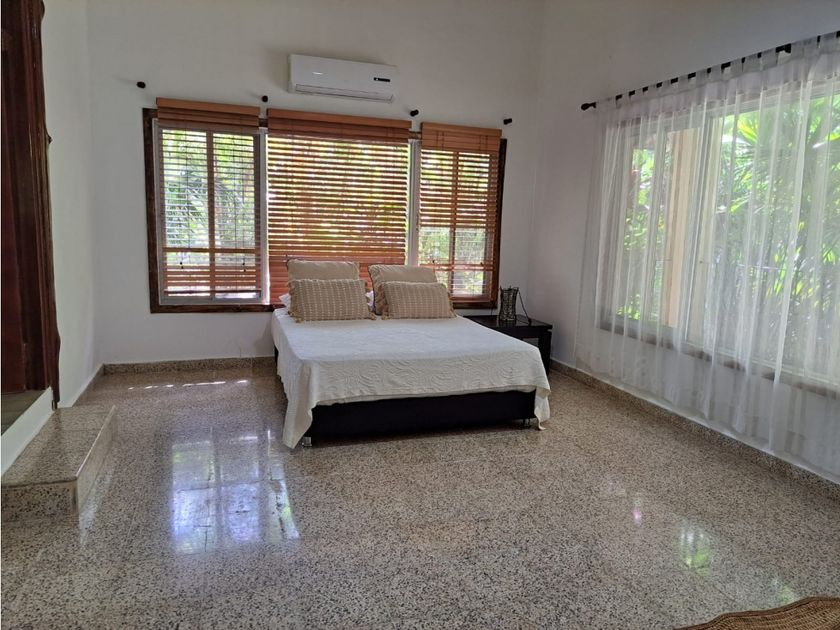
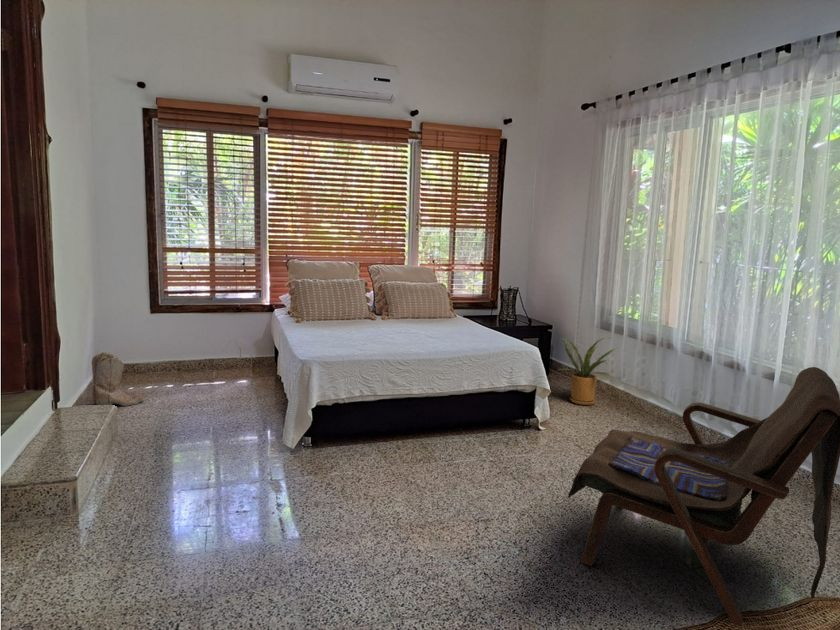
+ boots (117, 377)
+ house plant (587, 367)
+ armchair (698, 460)
